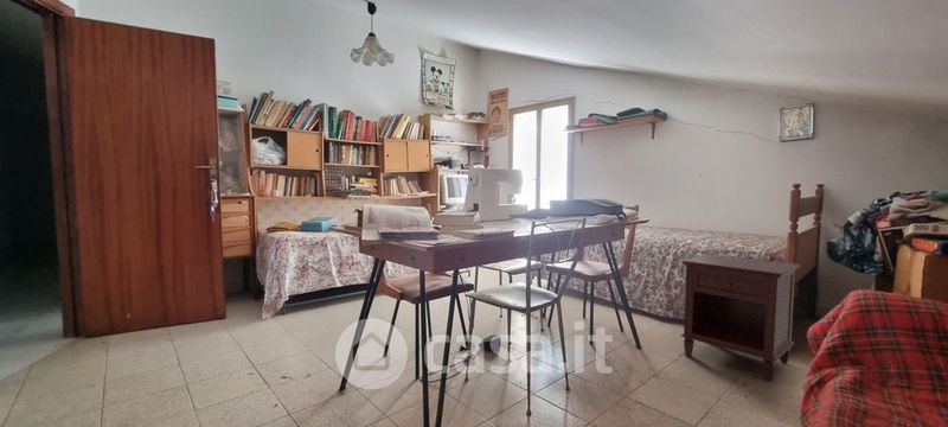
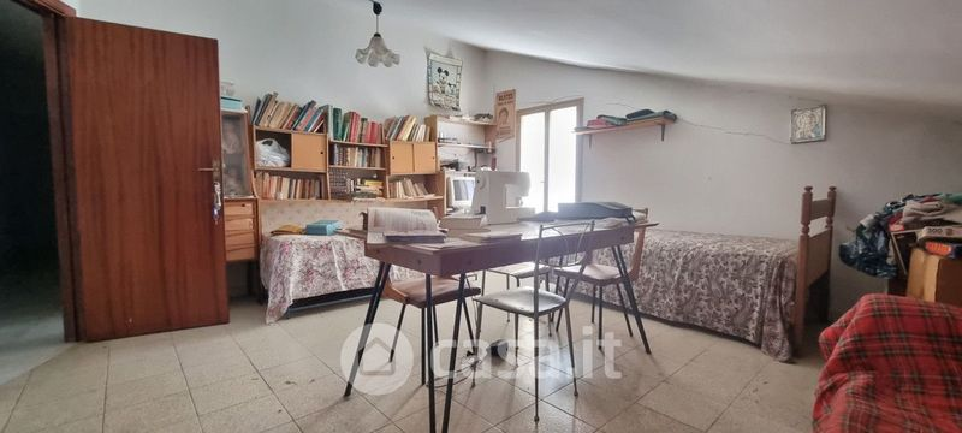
- nightstand (737, 311)
